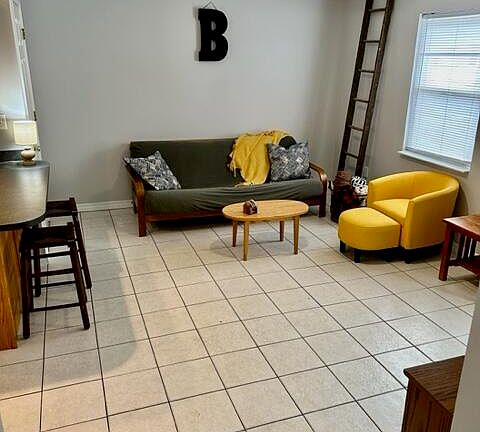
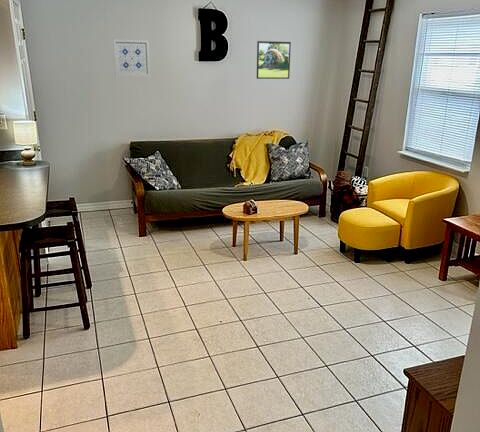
+ wall art (131, 58)
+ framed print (273, 60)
